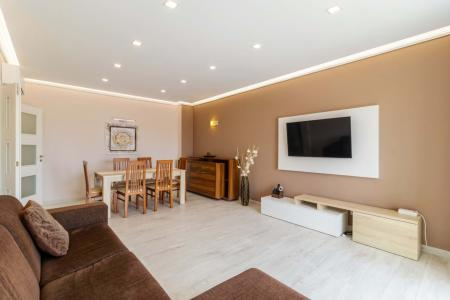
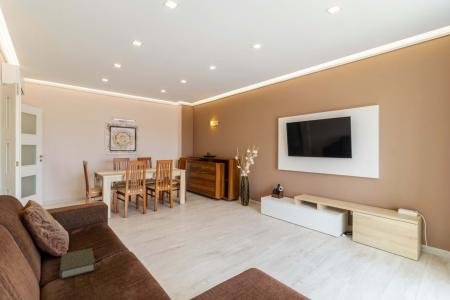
+ book (77, 262)
